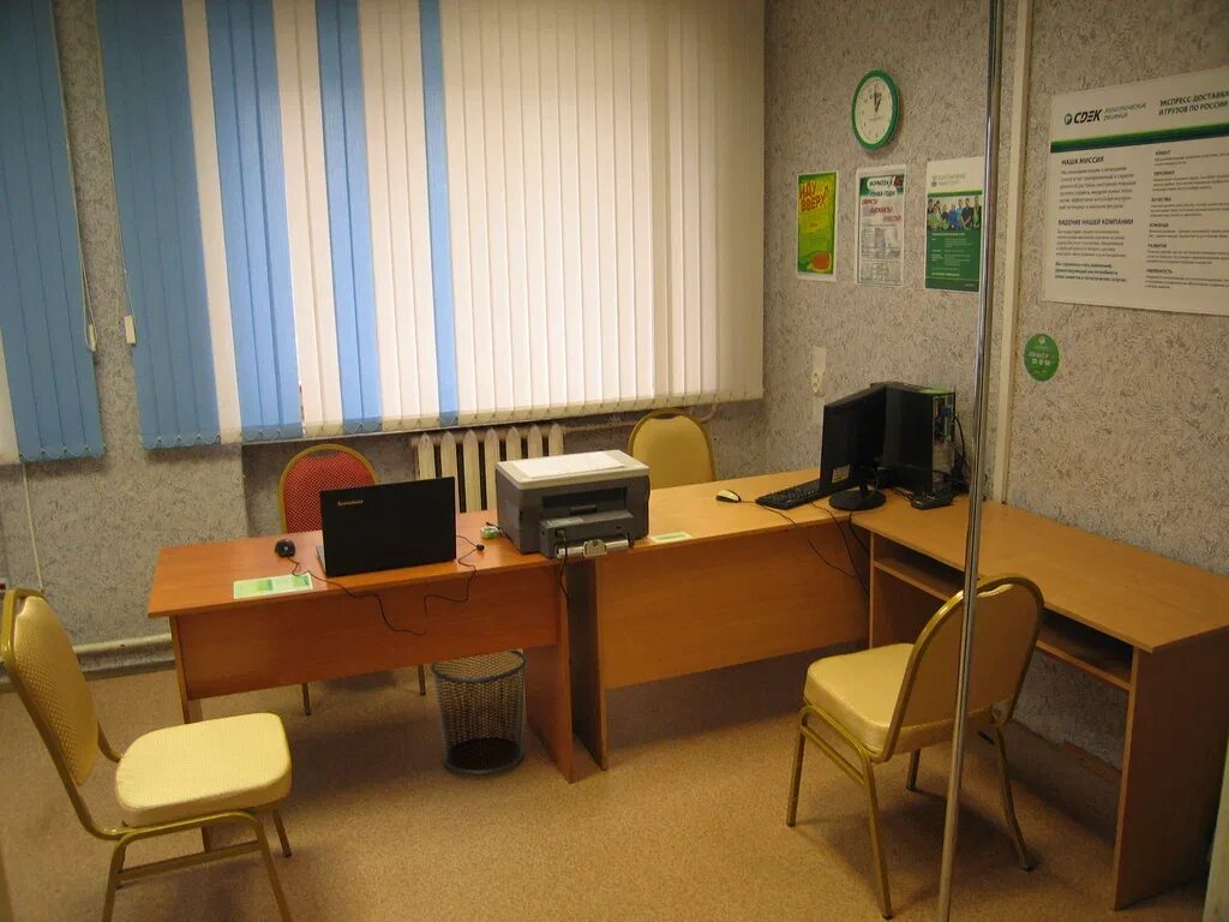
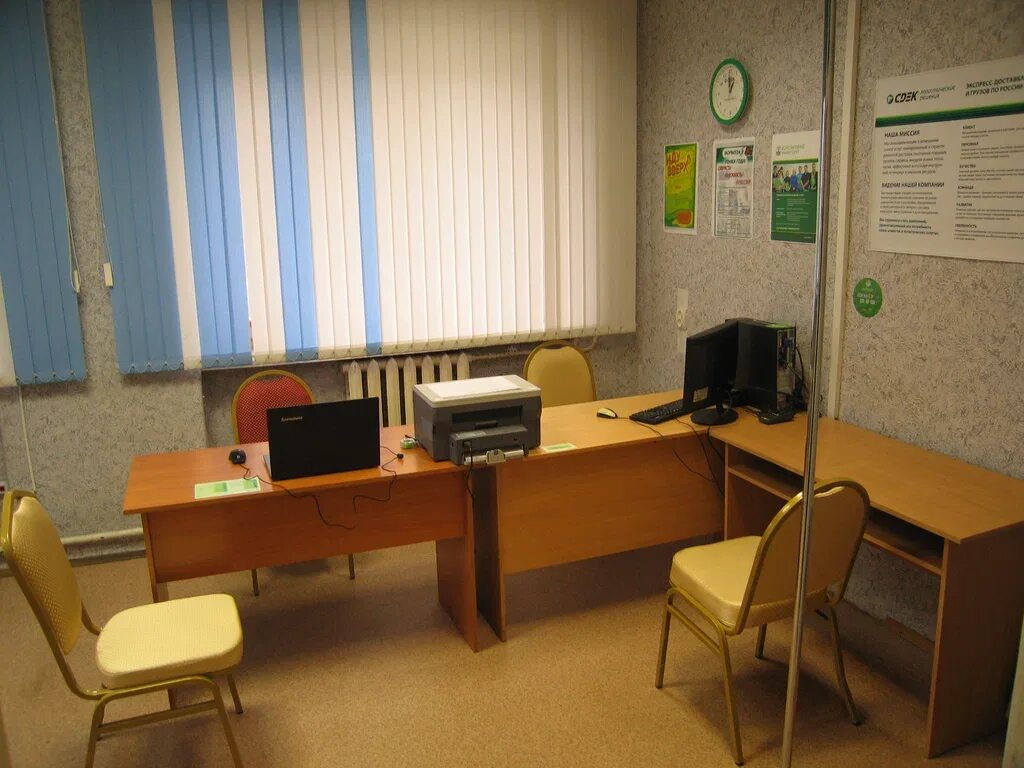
- waste bin (481, 708)
